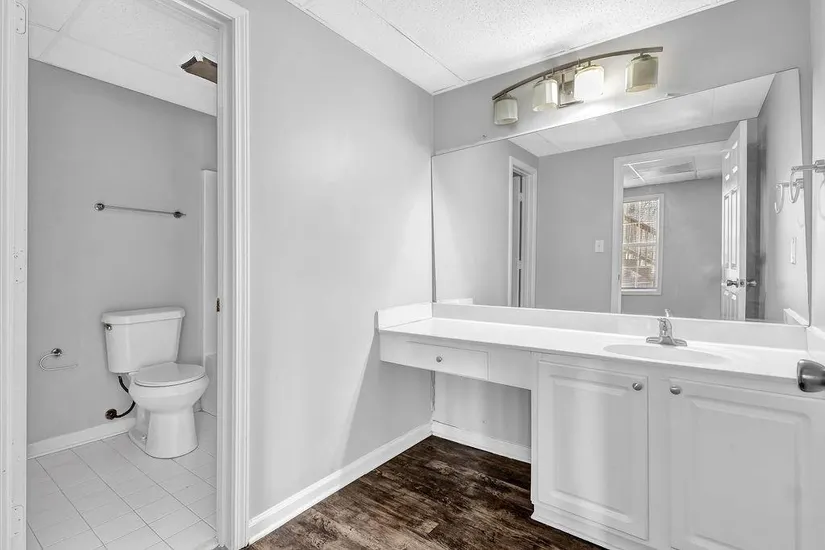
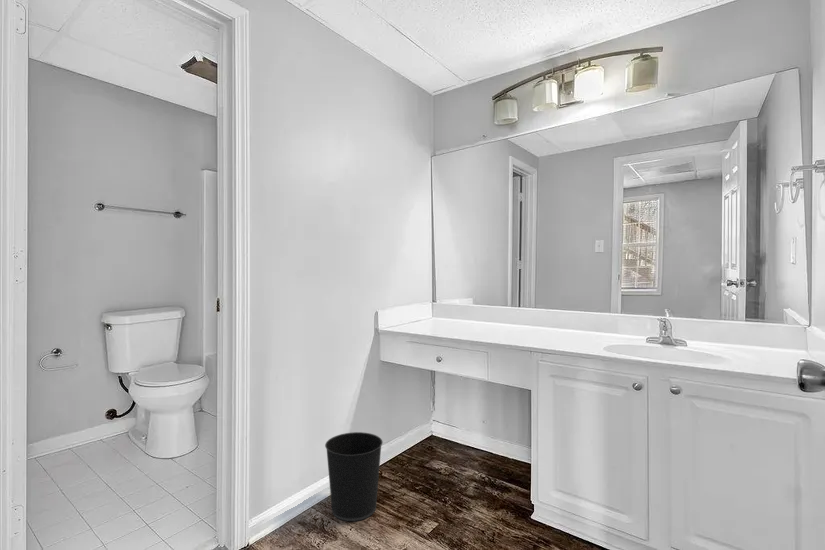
+ wastebasket (354, 475)
